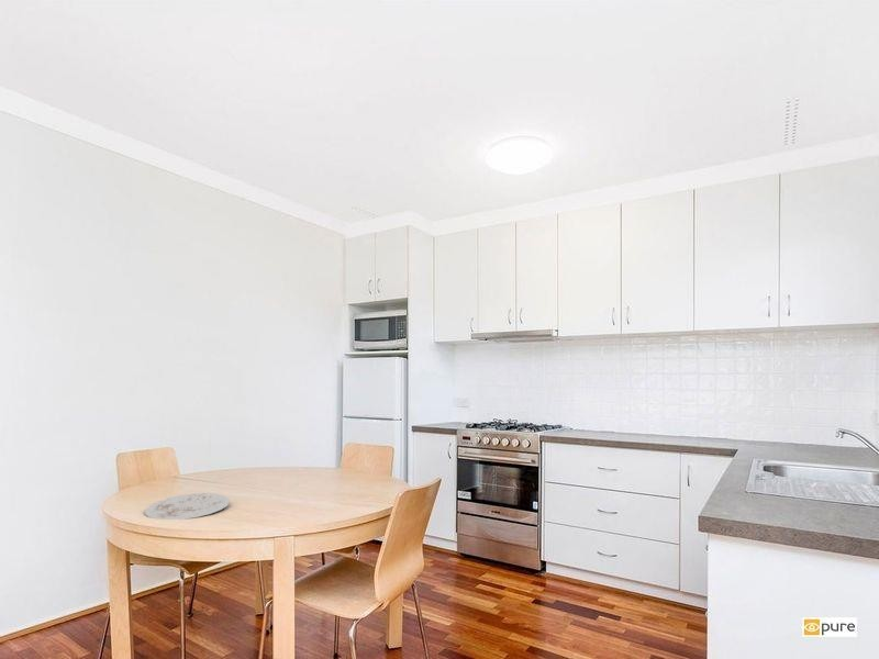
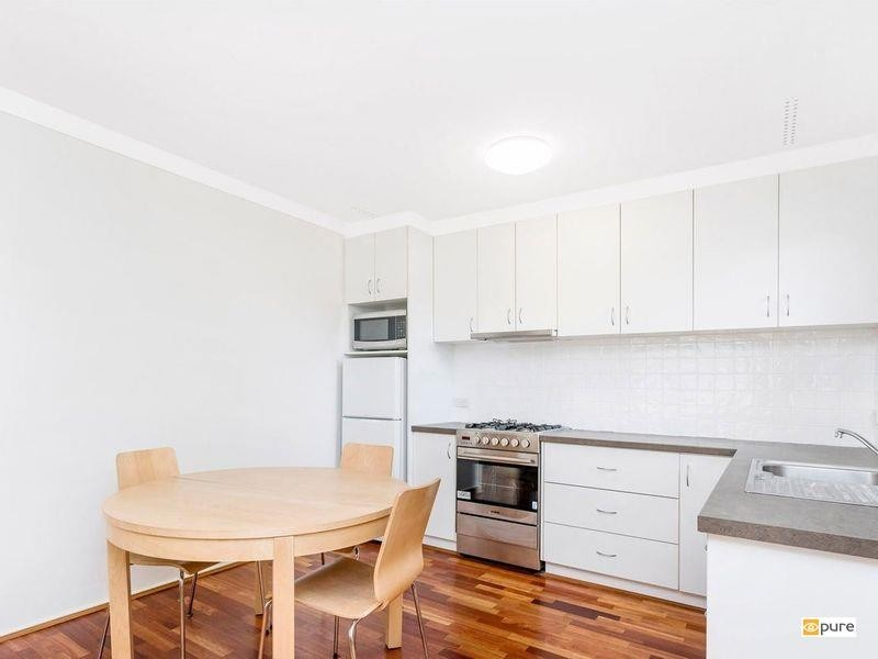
- plate (188, 506)
